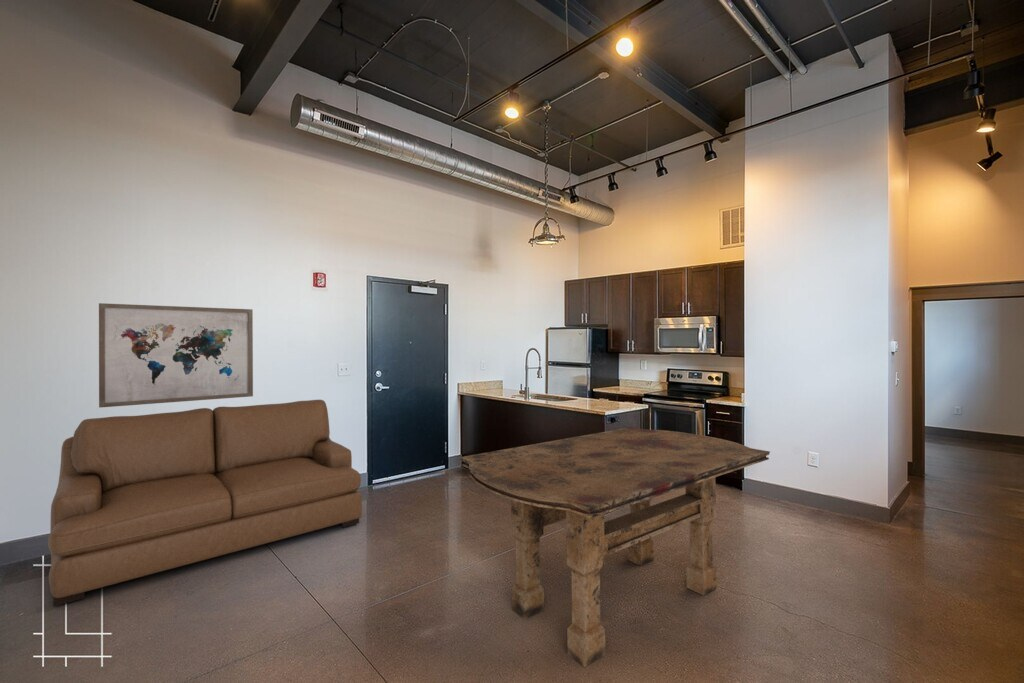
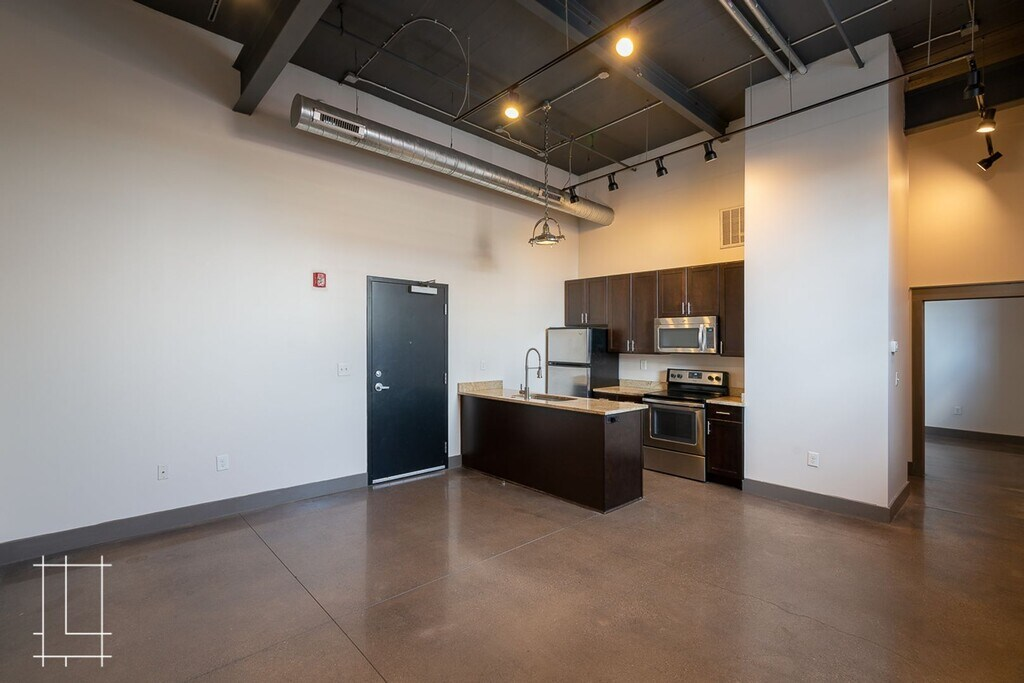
- dining table (617, 526)
- sofa (223, 474)
- wall art (182, 353)
